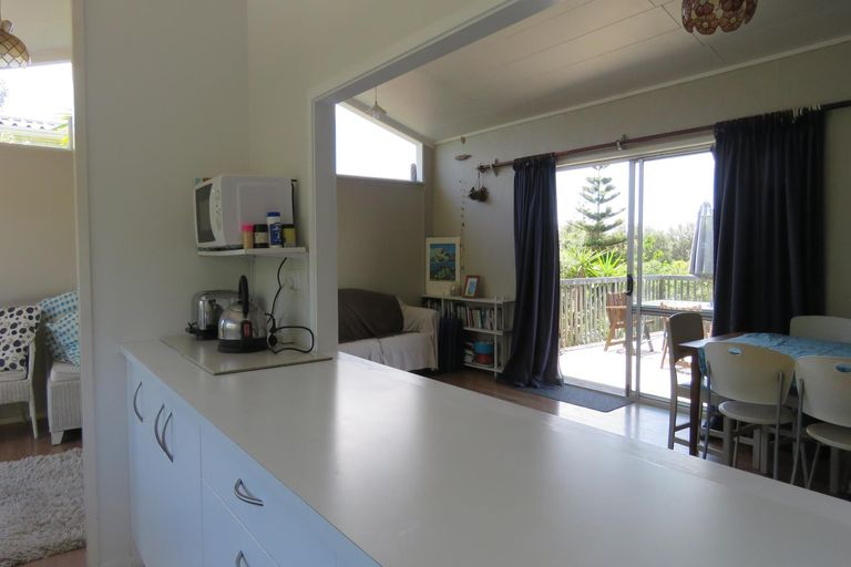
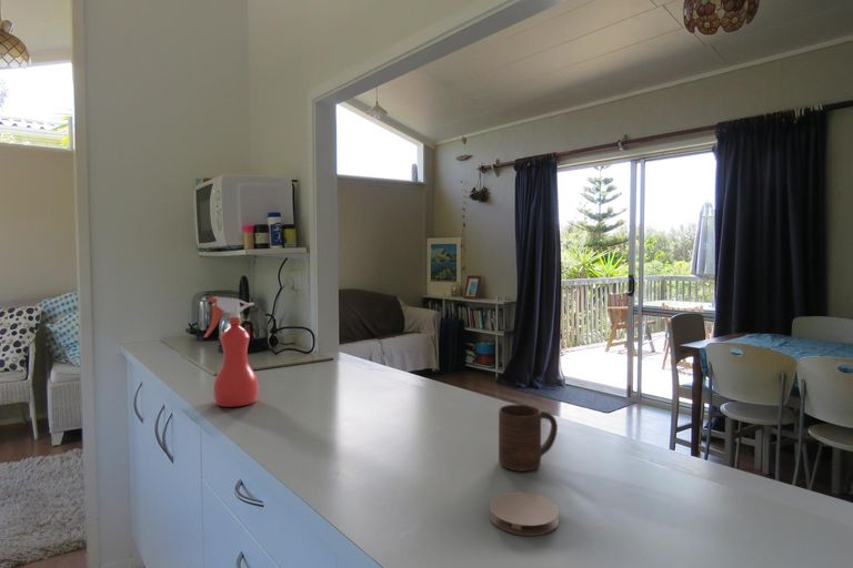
+ spray bottle (230, 349)
+ coaster (523, 511)
+ cup (524, 436)
